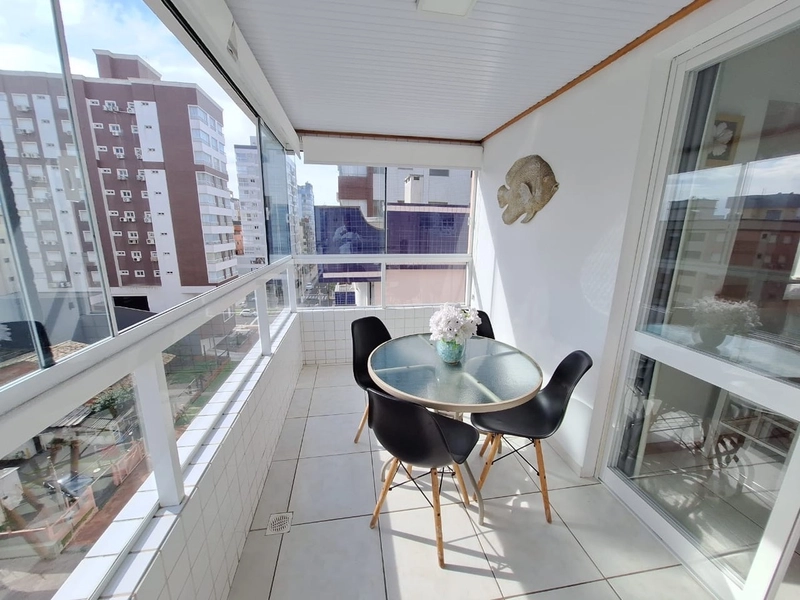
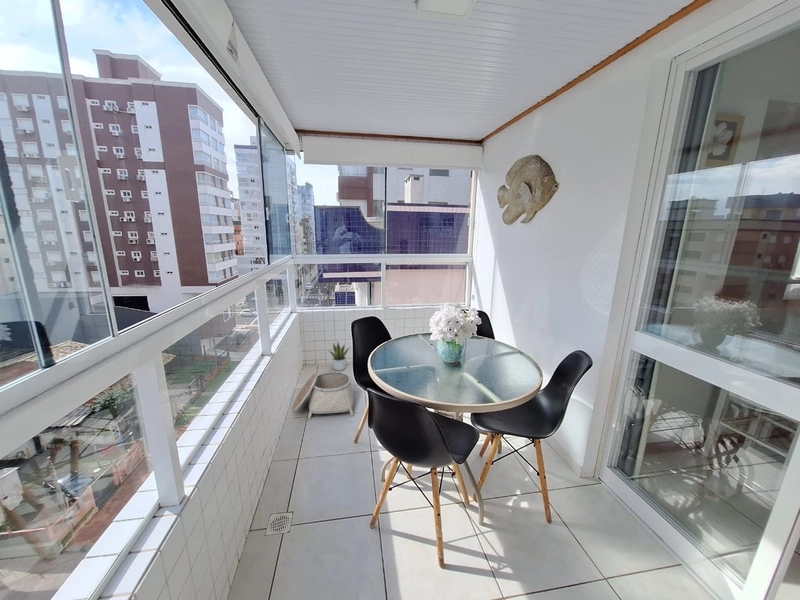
+ basket (322, 391)
+ potted plant (339, 354)
